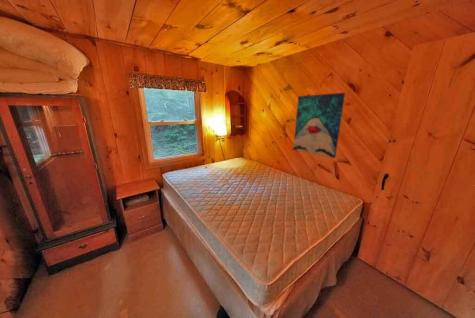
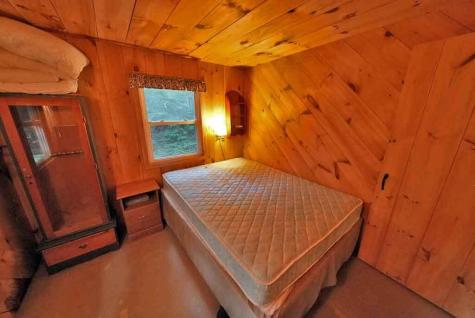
- wall art (315, 125)
